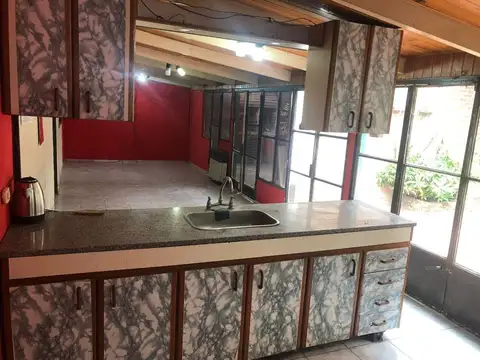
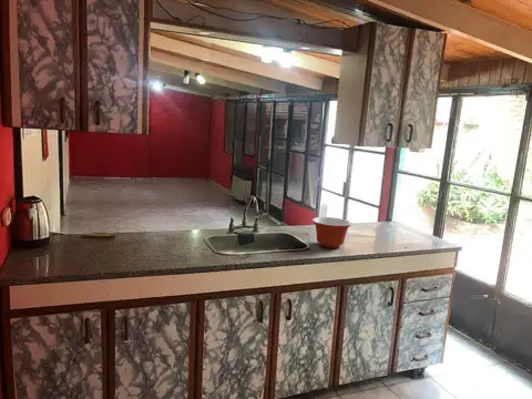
+ mixing bowl (330, 233)
